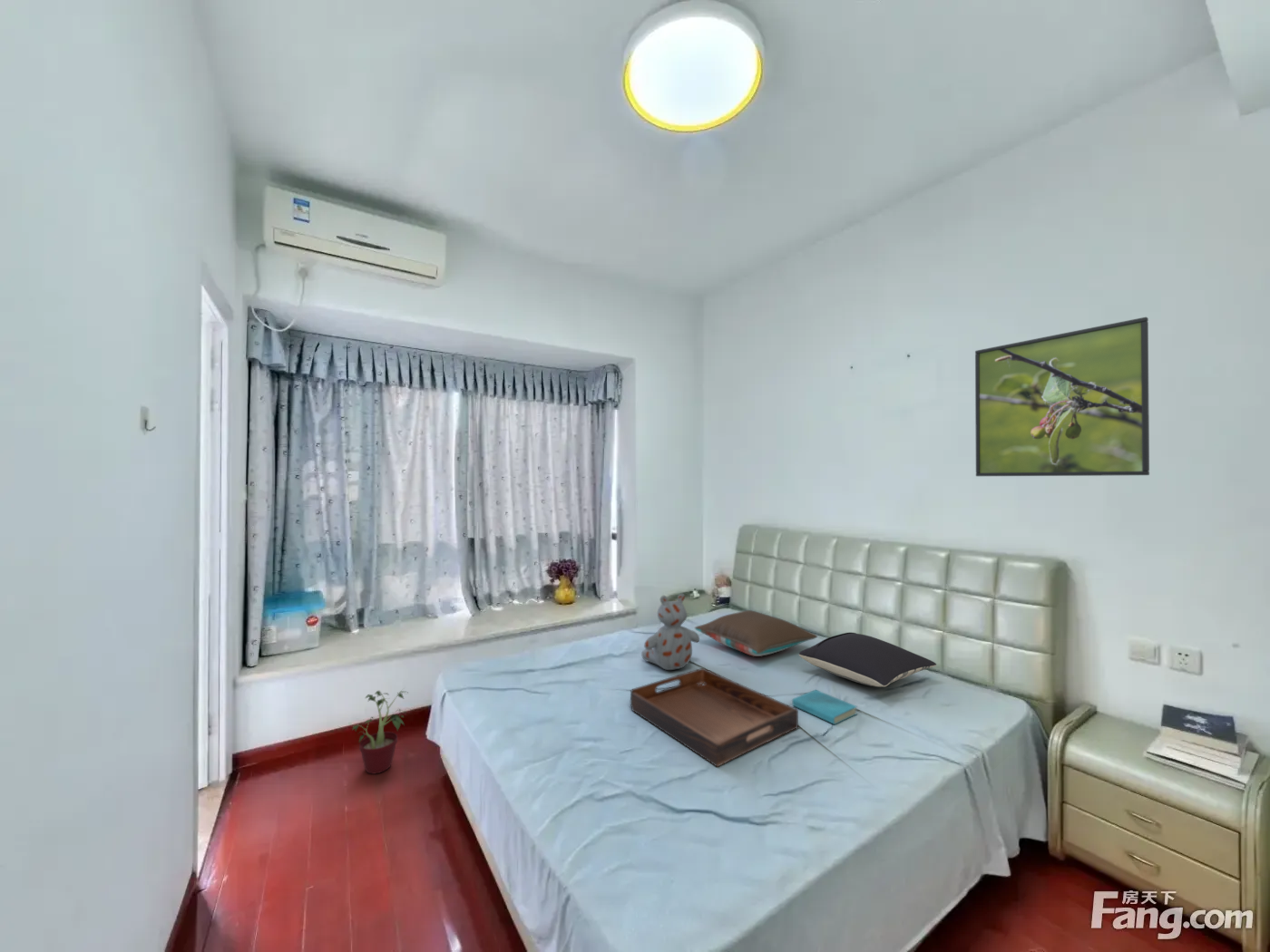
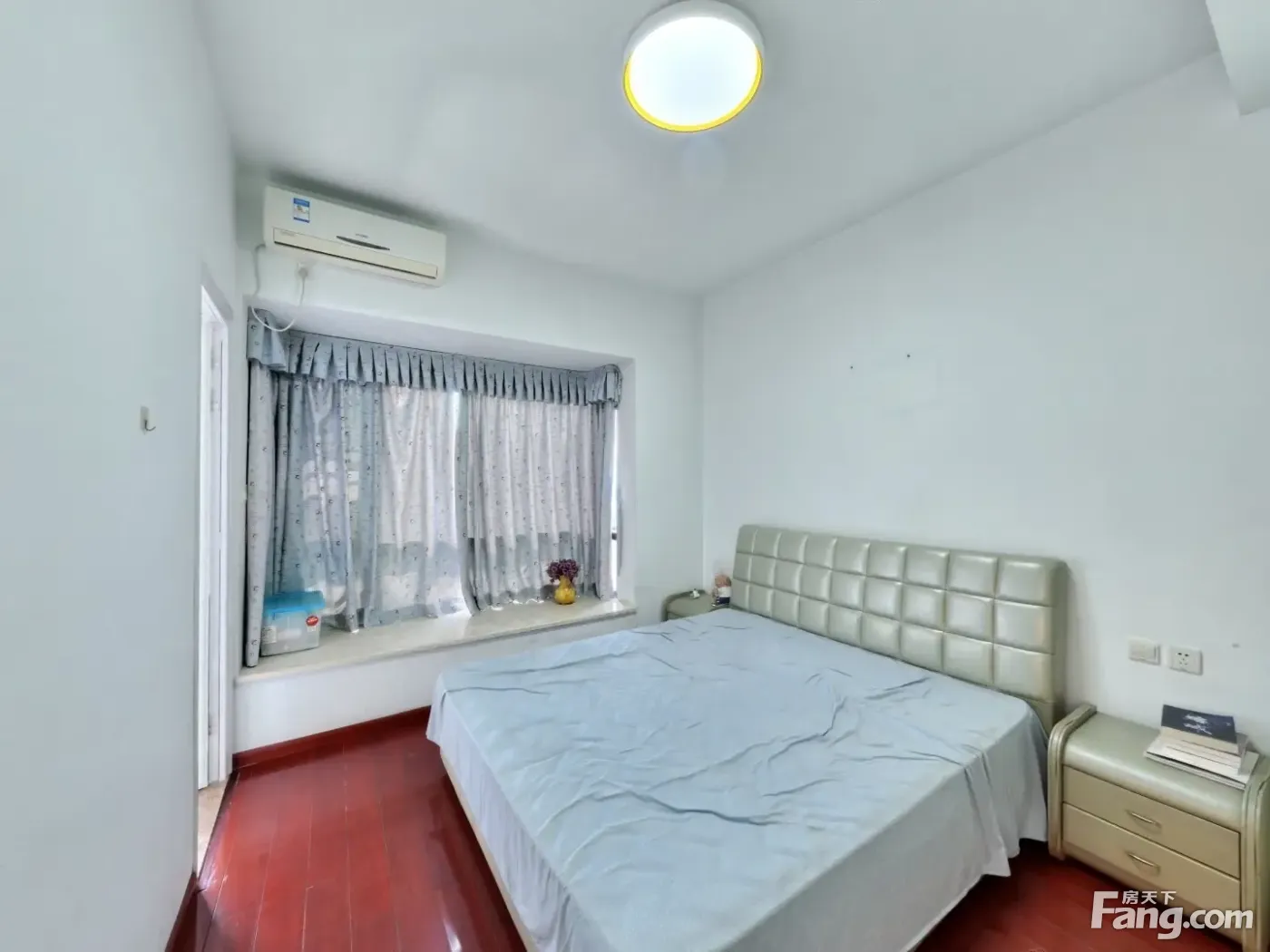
- potted plant (379, 724)
- pillow (754, 632)
- serving tray (708, 708)
- book (824, 705)
- stuffed bear (667, 628)
- pillow (865, 659)
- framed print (1052, 405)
